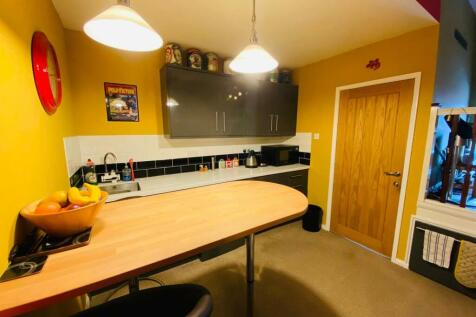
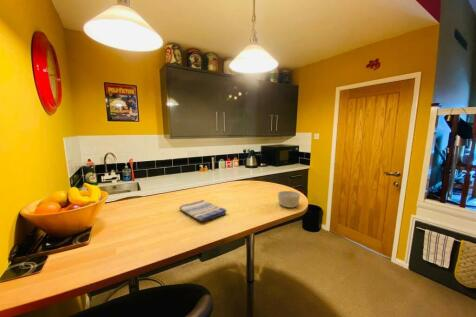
+ dish towel (202, 209)
+ ramekin (288, 199)
